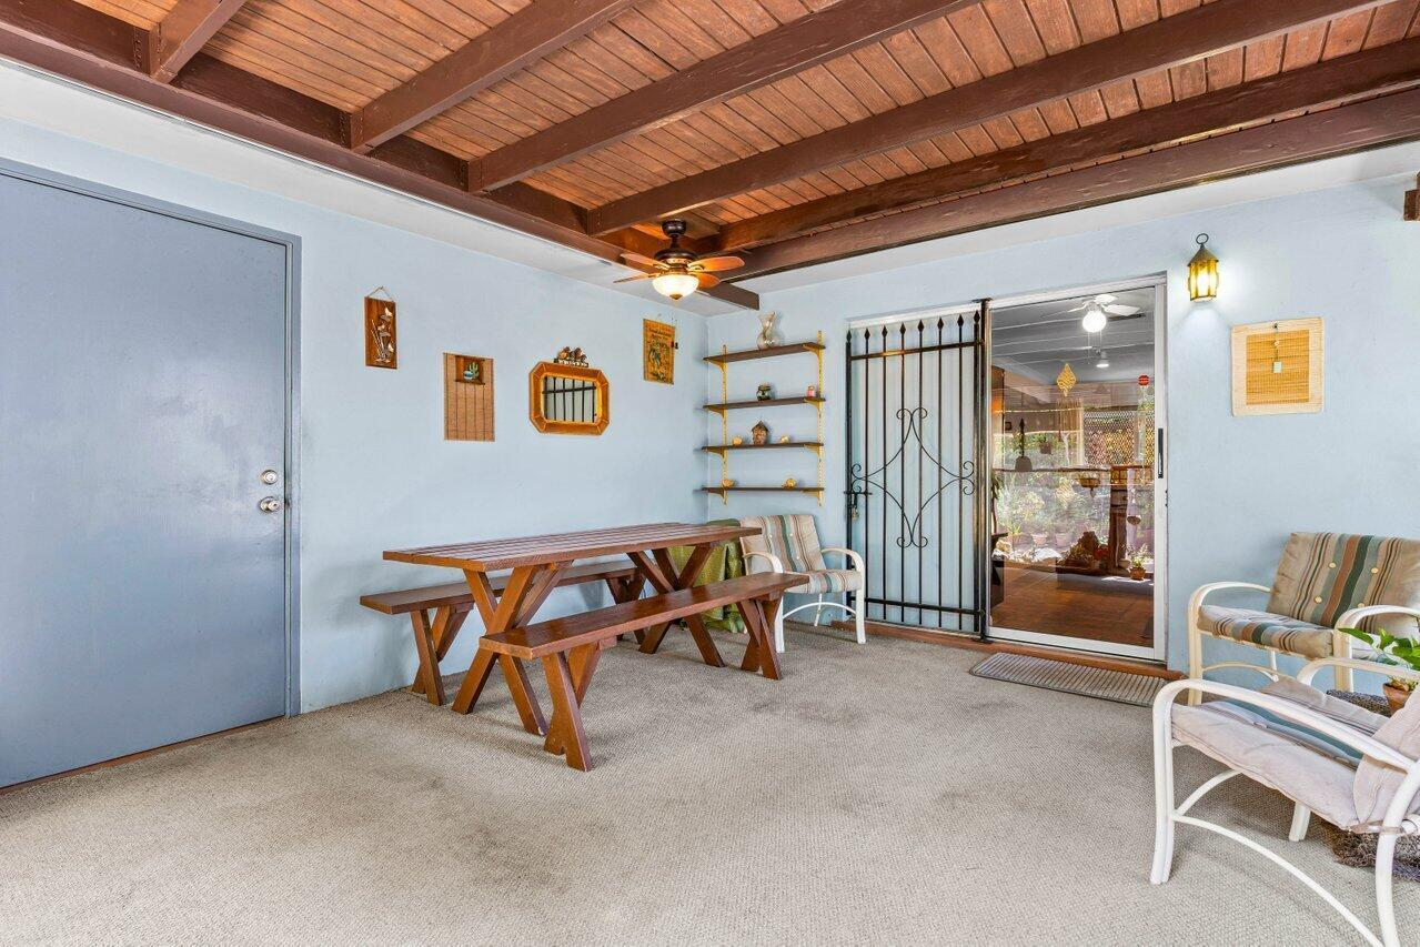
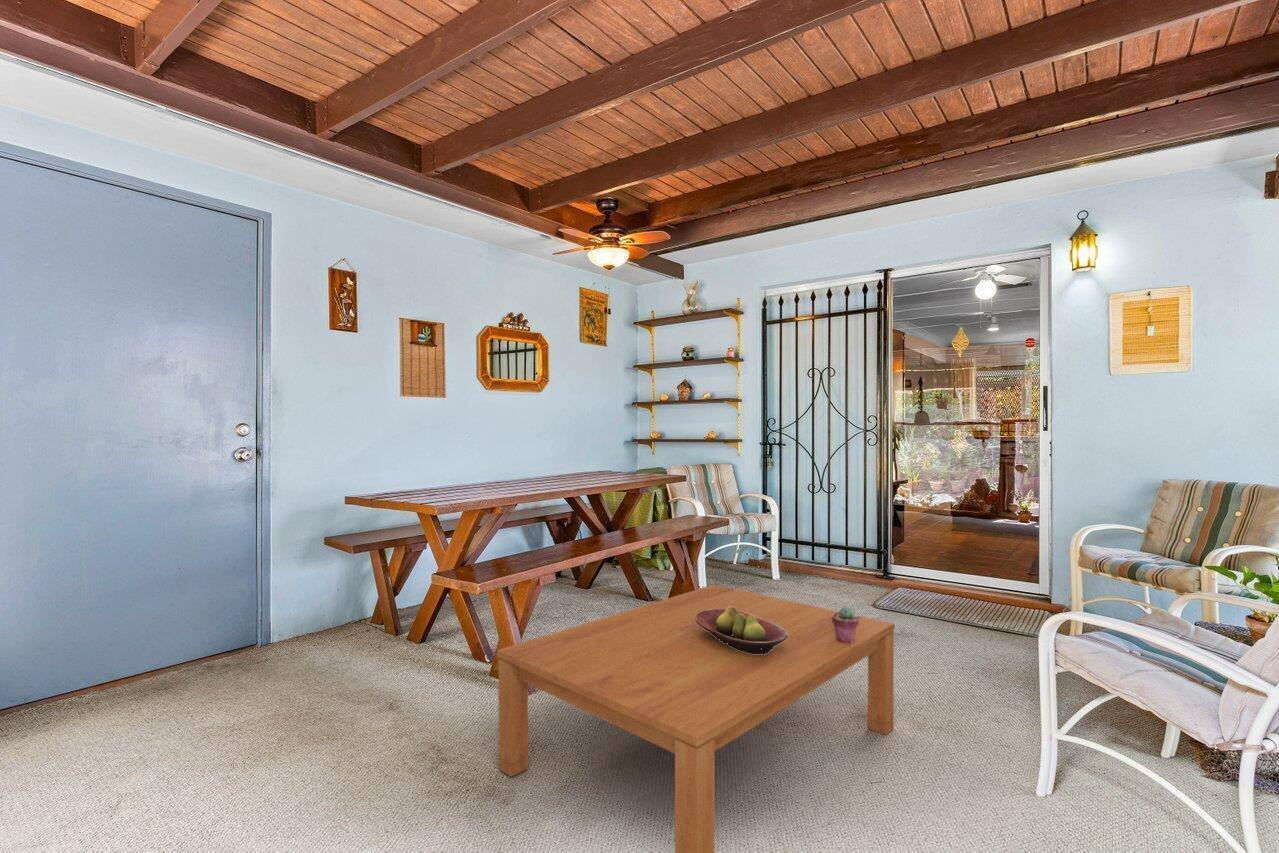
+ potted succulent (845, 622)
+ fruit bowl (739, 625)
+ coffee table (708, 691)
